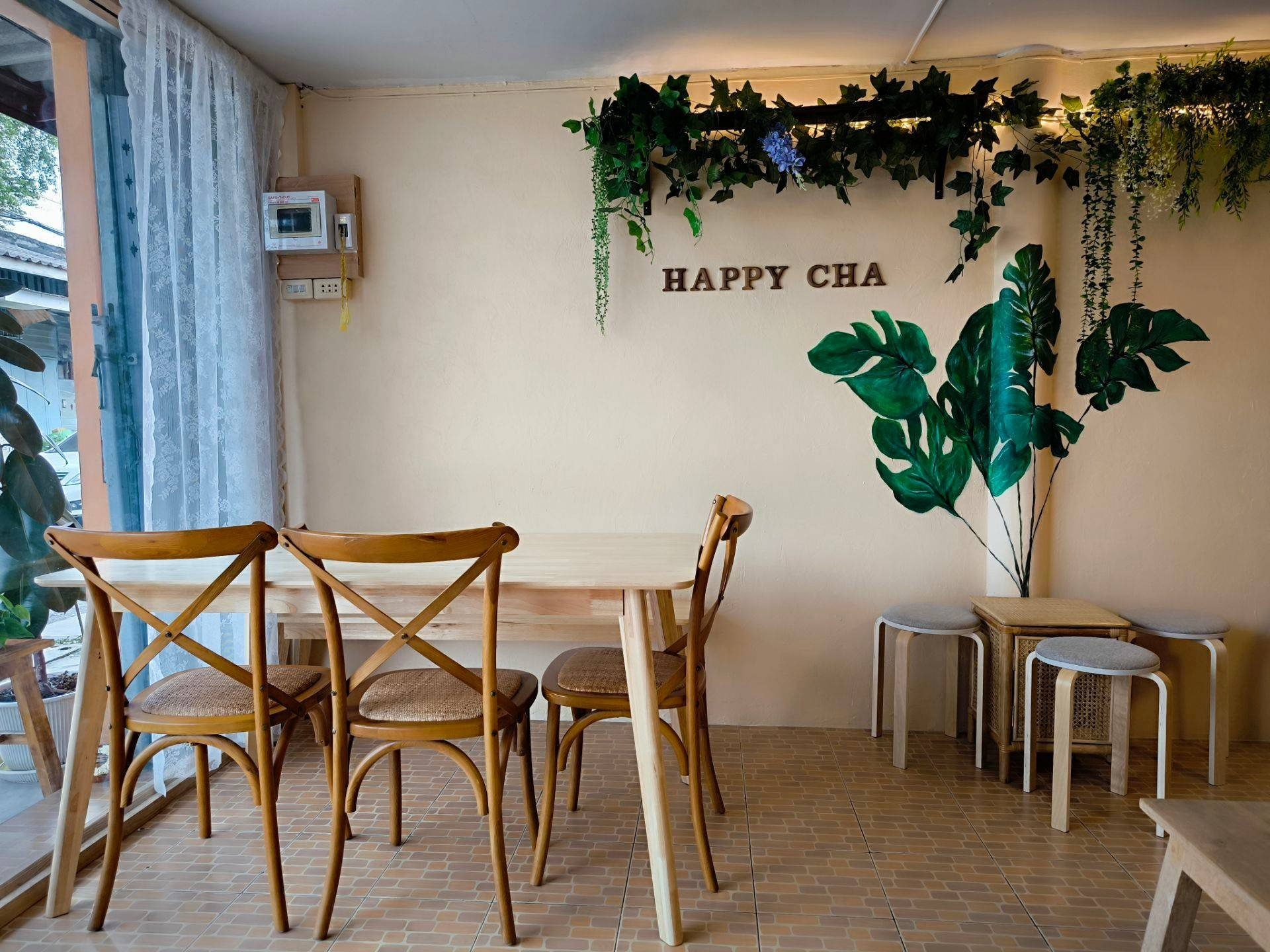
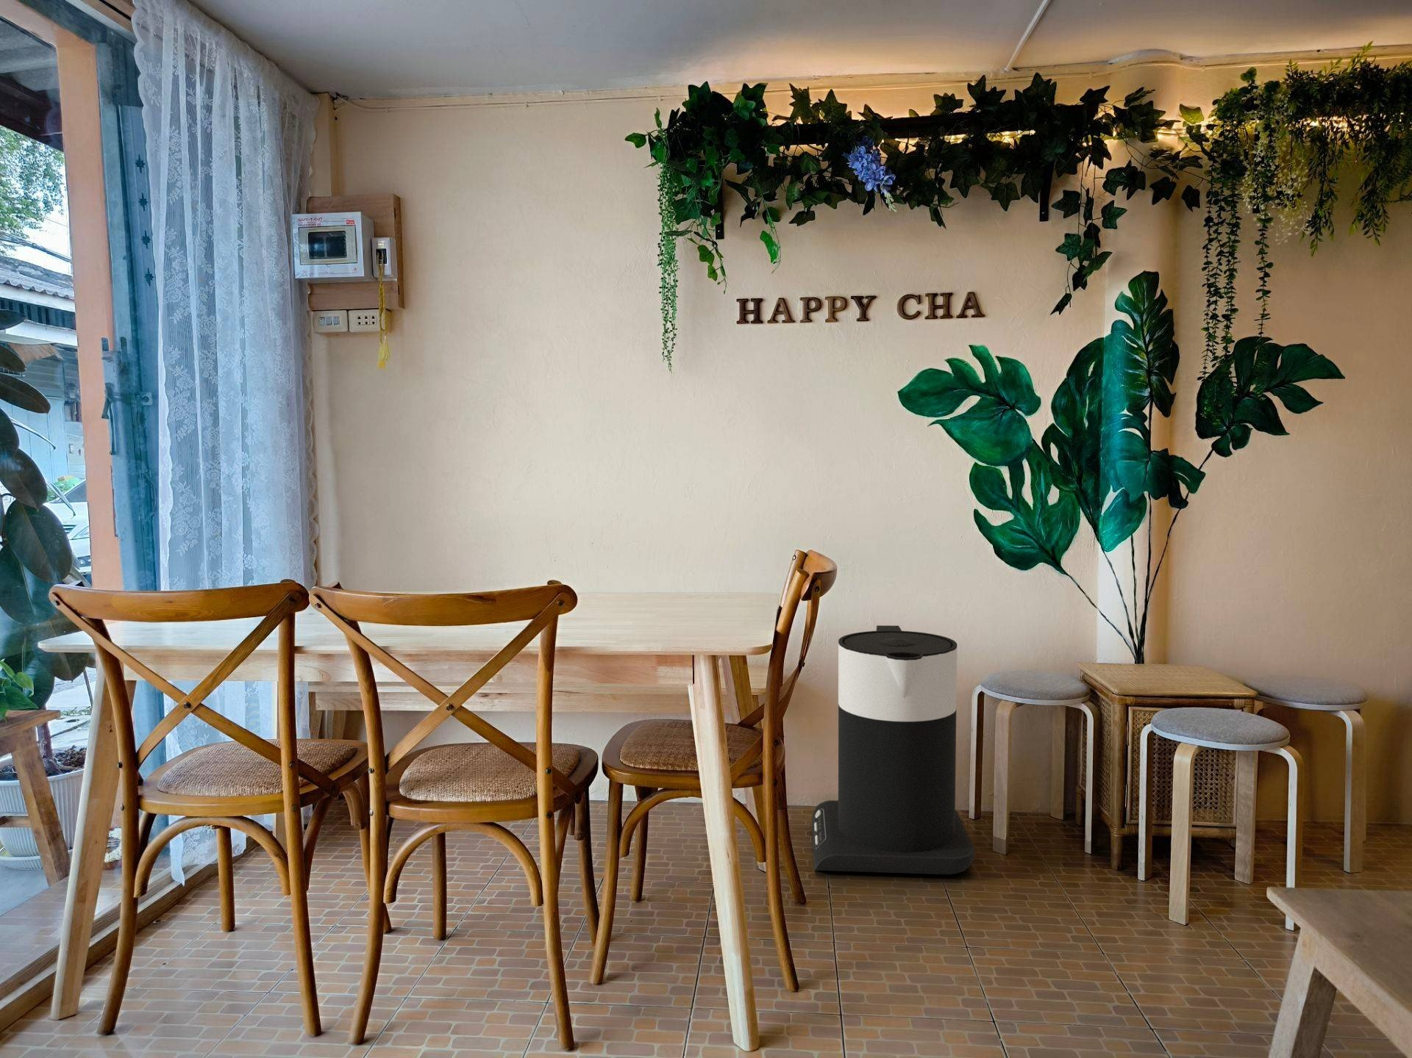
+ trash can (887, 741)
